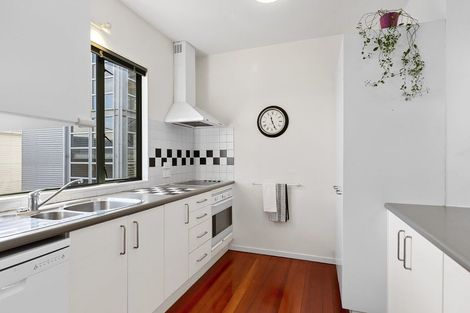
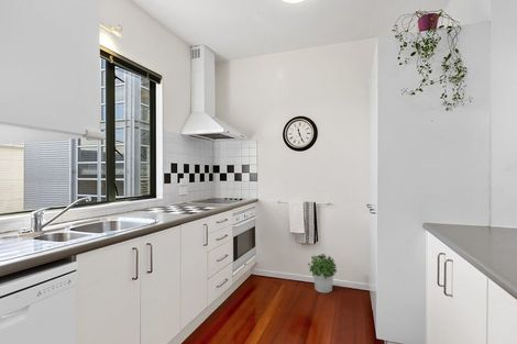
+ potted plant (321, 271)
